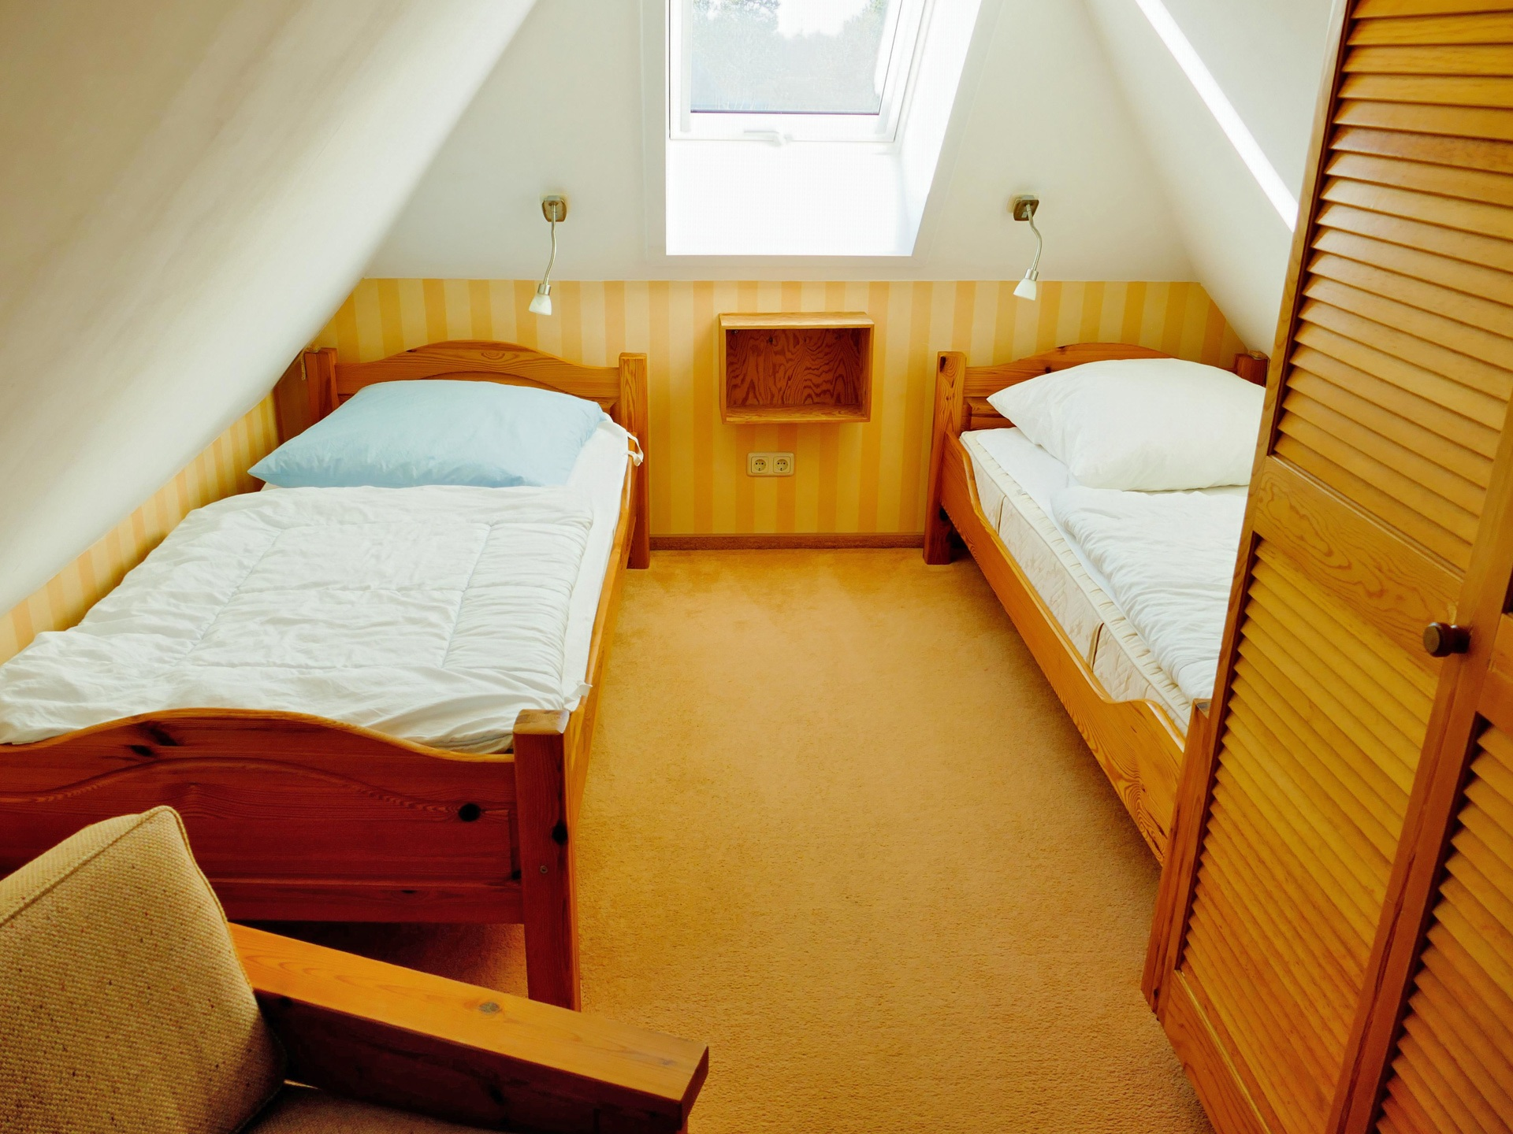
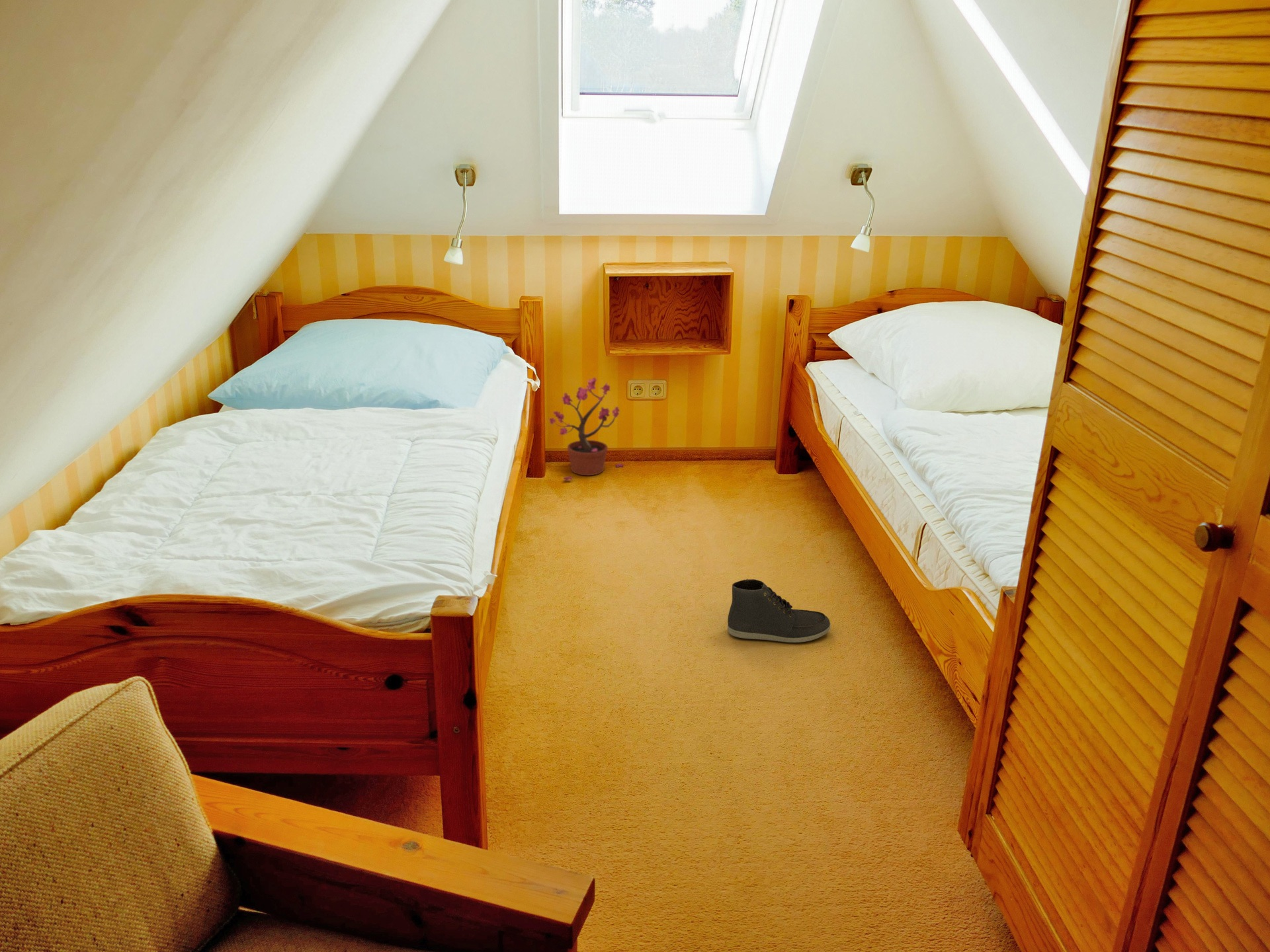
+ potted plant (584, 428)
+ sneaker (781, 609)
